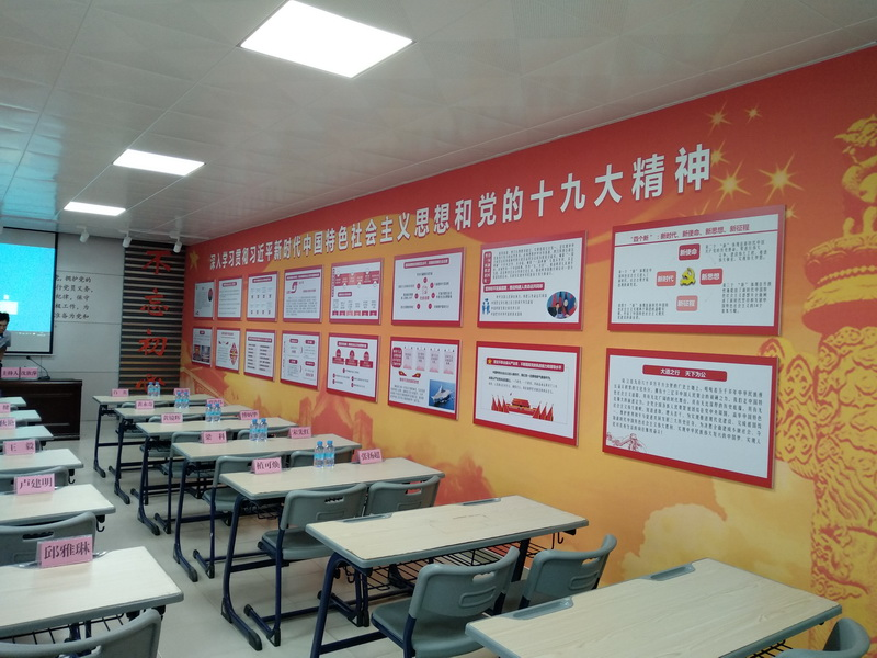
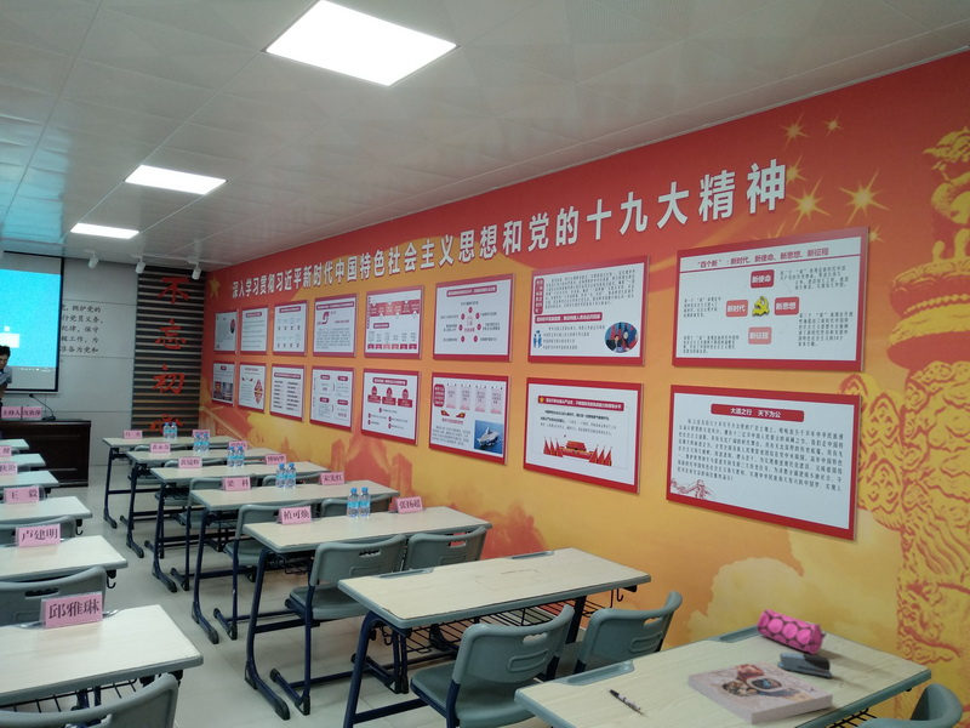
+ stapler (804, 662)
+ book (758, 689)
+ pencil case (789, 629)
+ pen (622, 698)
